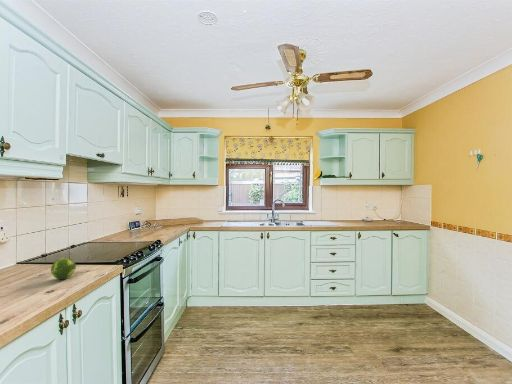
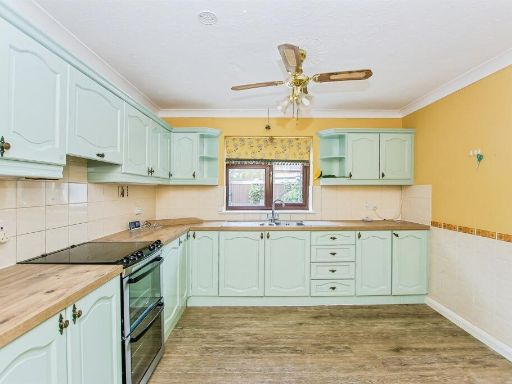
- fruit (63, 268)
